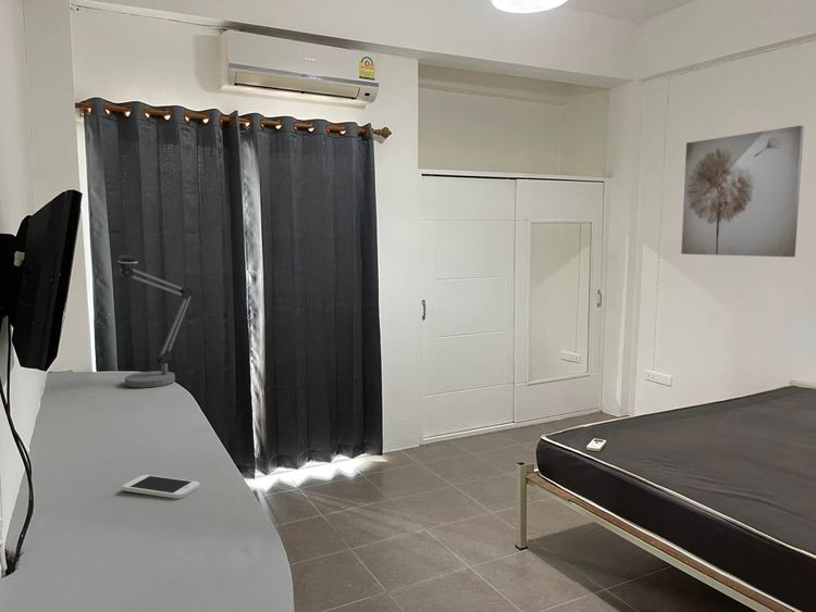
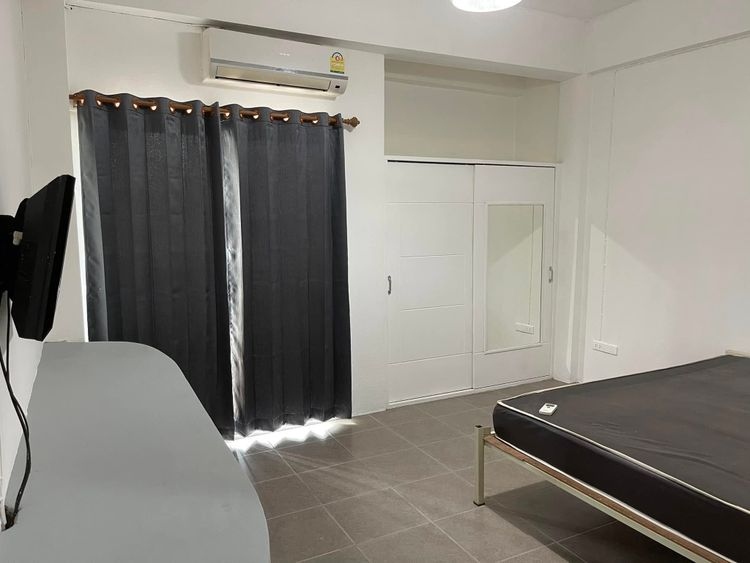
- desk lamp (172, 325)
- wall art (737, 196)
- smartphone (161, 486)
